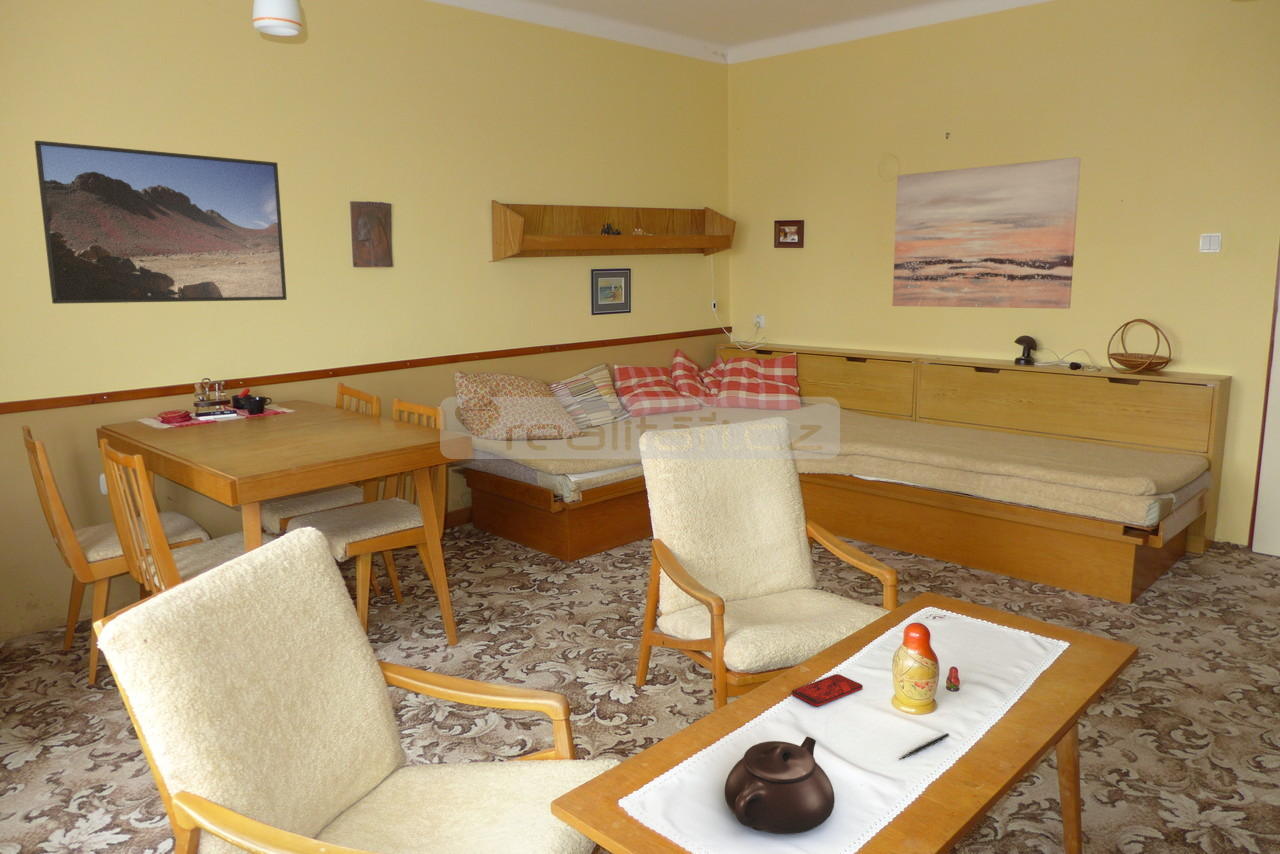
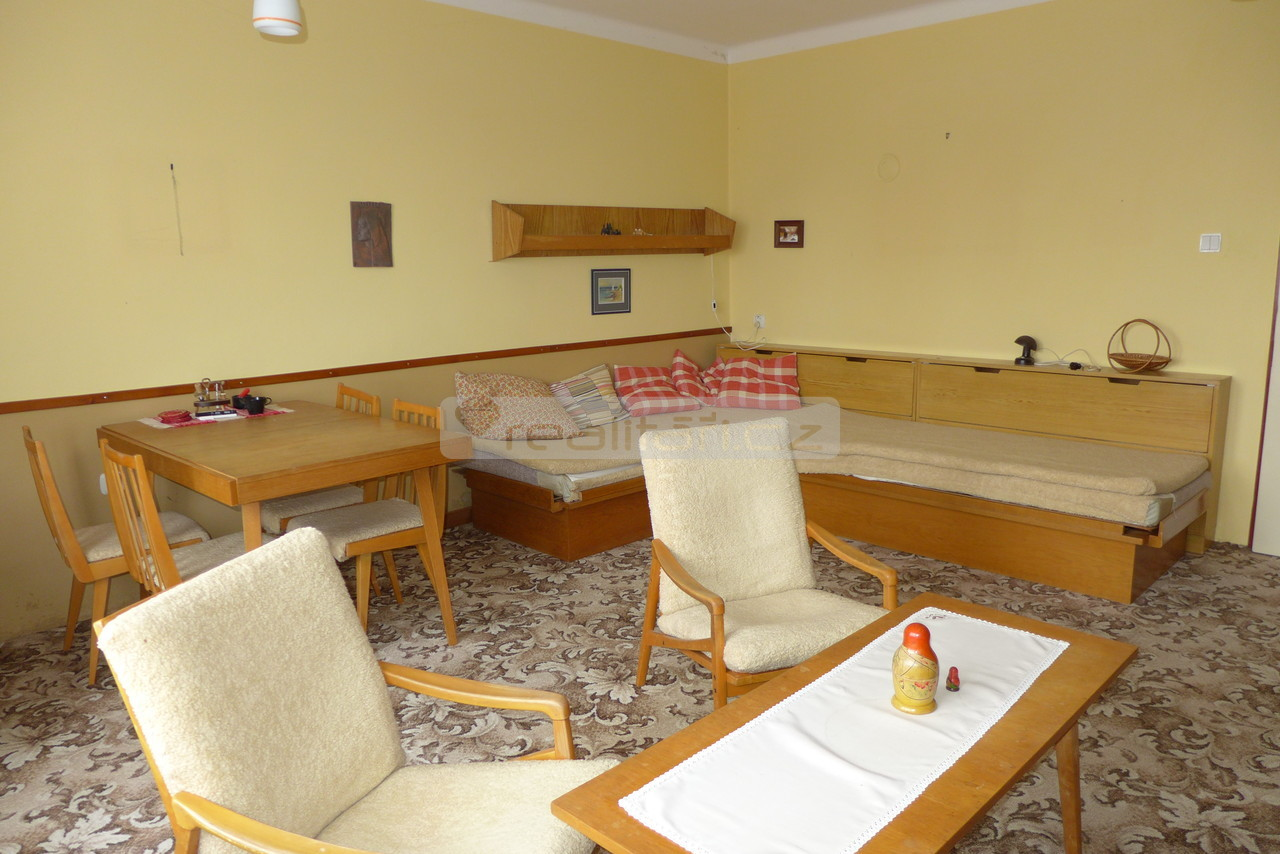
- smartphone (827, 689)
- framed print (172, 228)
- teapot (776, 779)
- pen (923, 746)
- wall art (978, 237)
